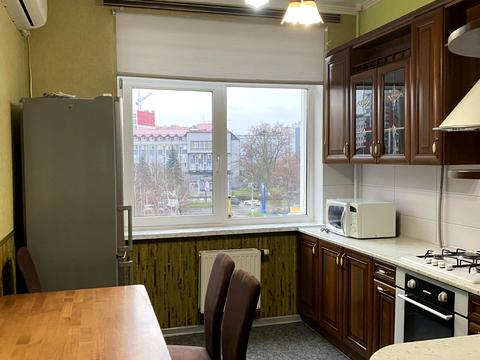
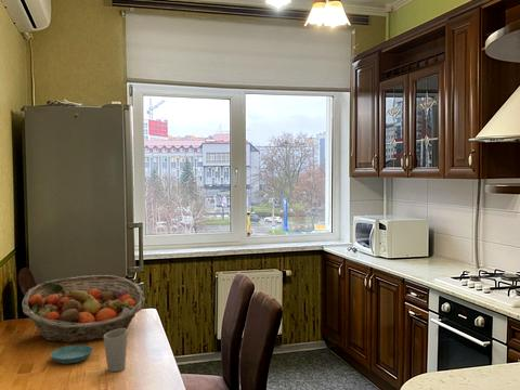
+ cup (116, 349)
+ fruit basket (84, 307)
+ saucer (72, 354)
